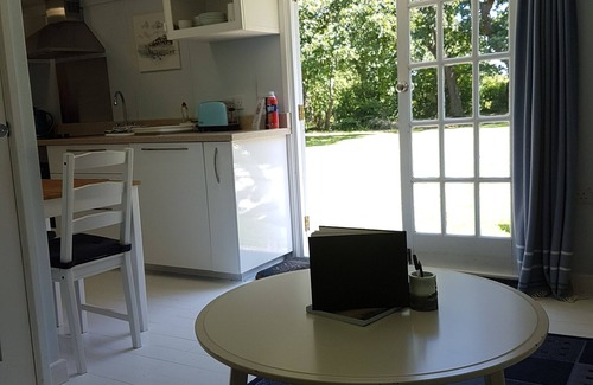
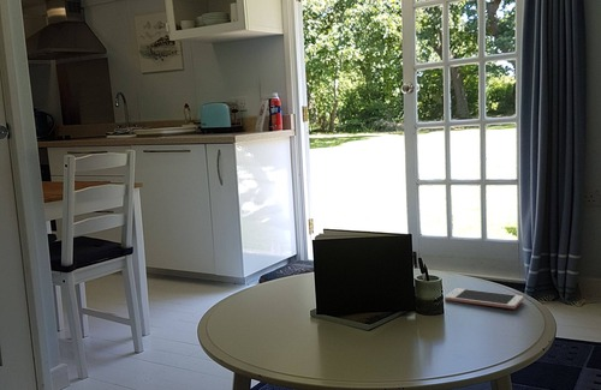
+ cell phone (483, 298)
